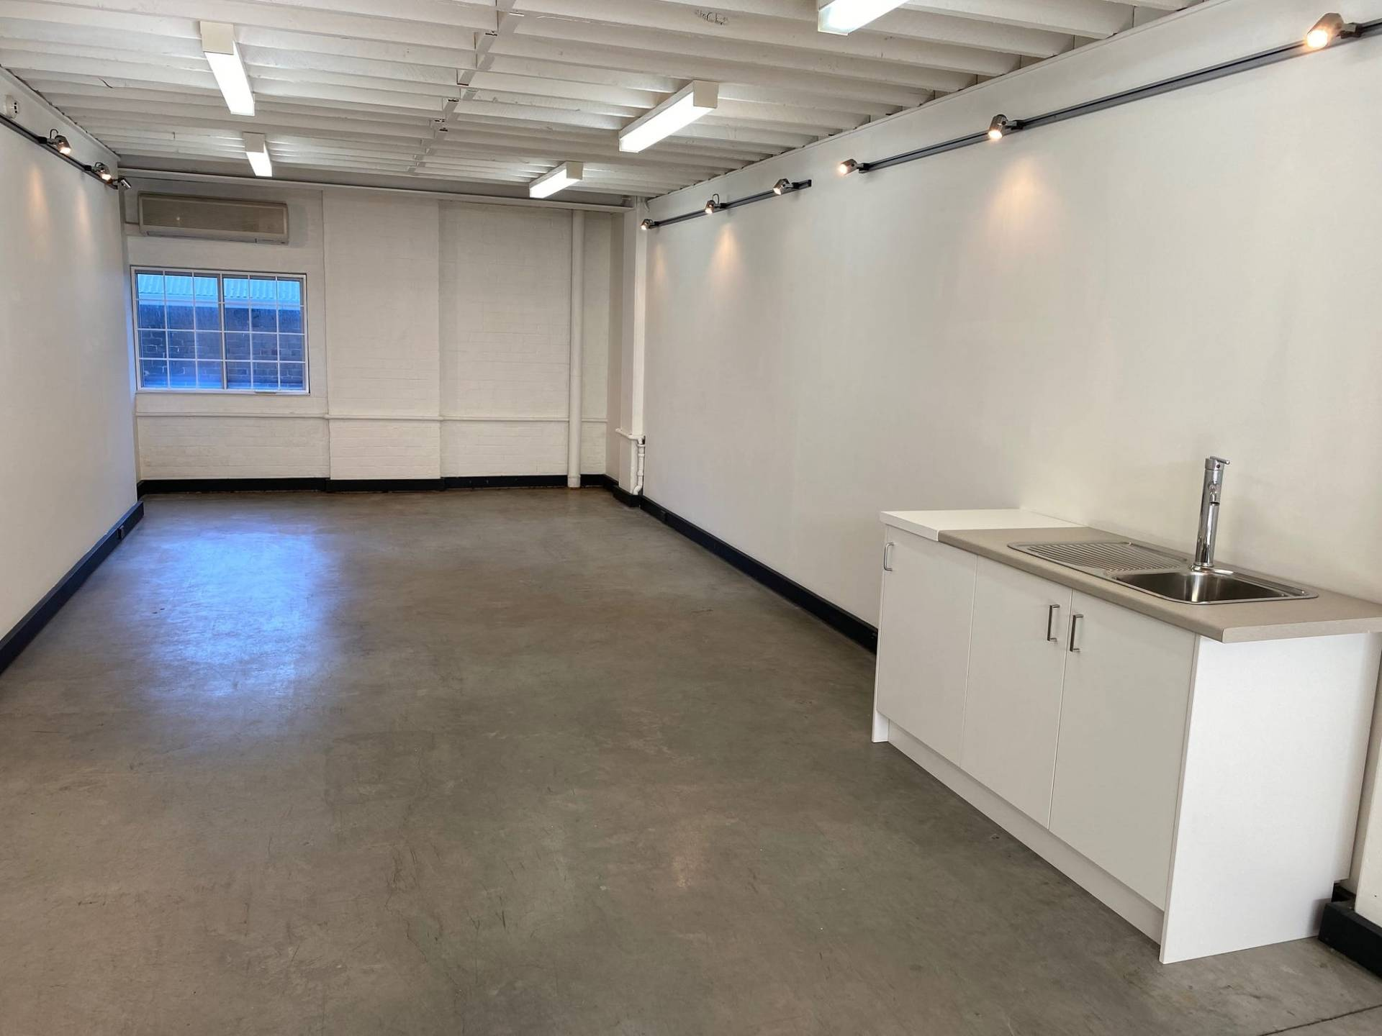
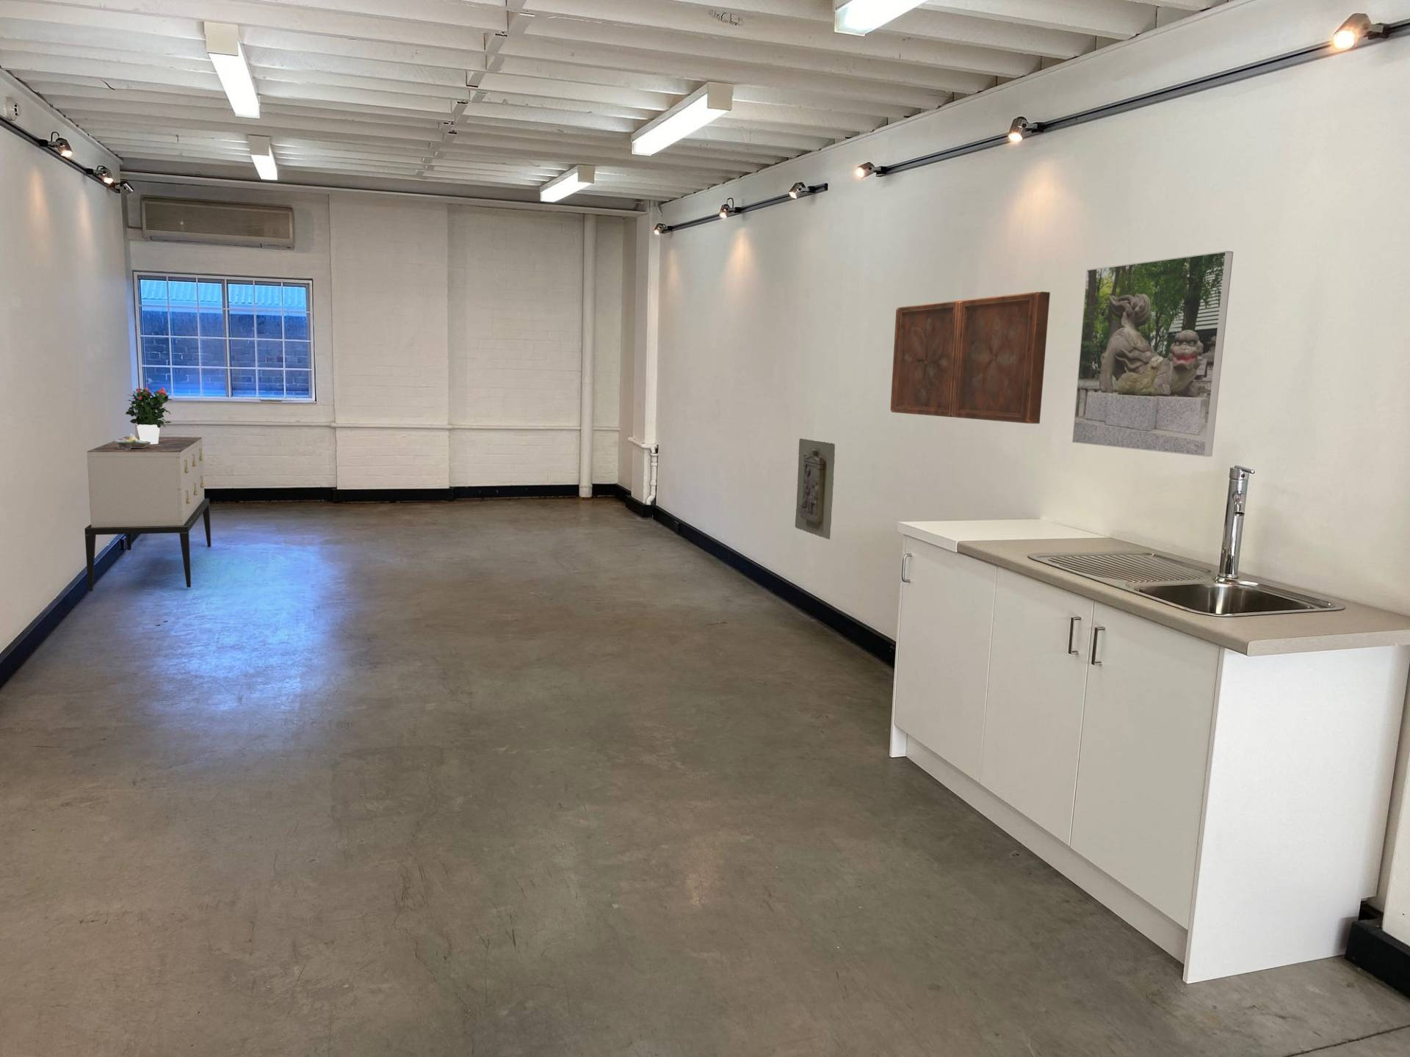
+ decorative bowl (131, 441)
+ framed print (1145, 356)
+ stone relief (810, 487)
+ potted flower (149, 415)
+ sideboard (153, 506)
+ wall panel (960, 359)
